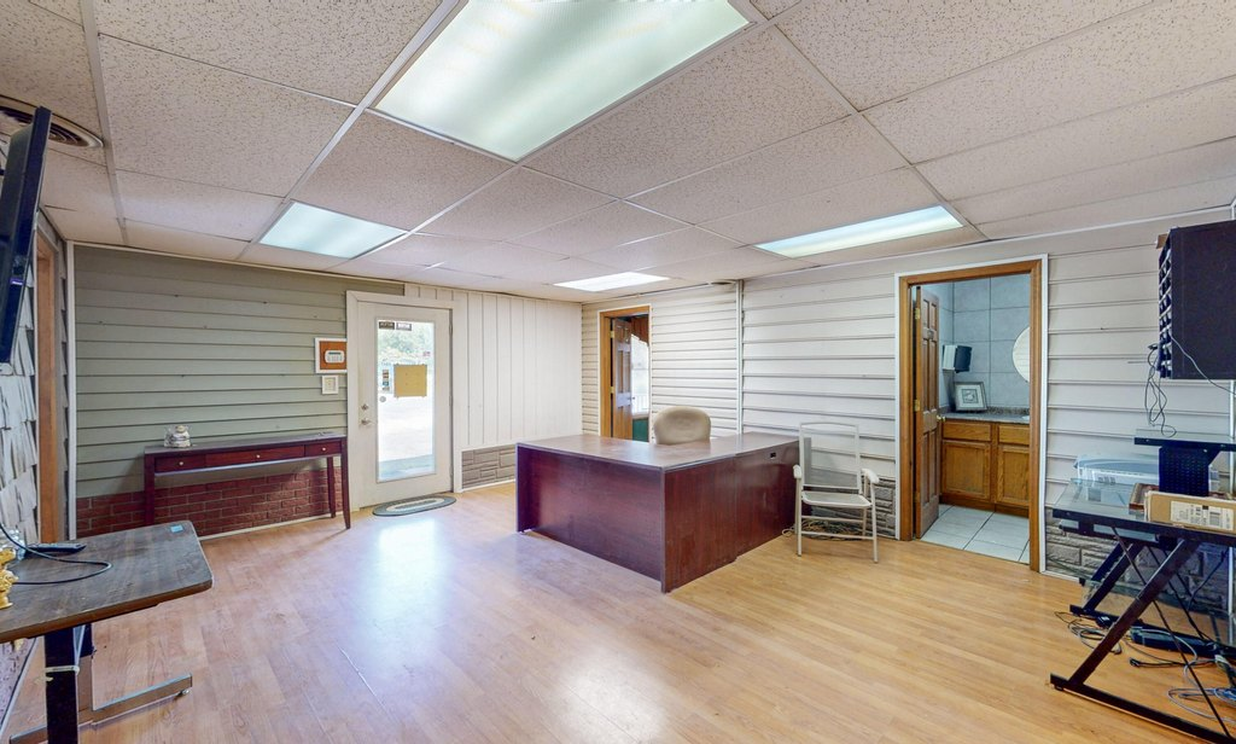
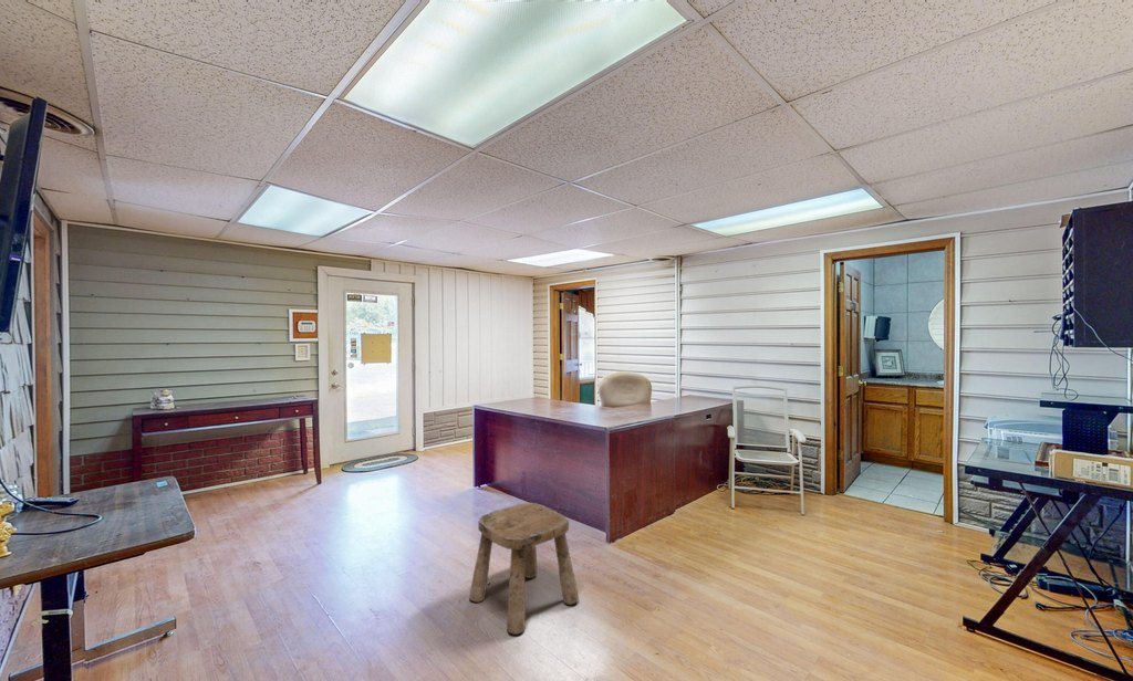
+ stool (523, 559)
